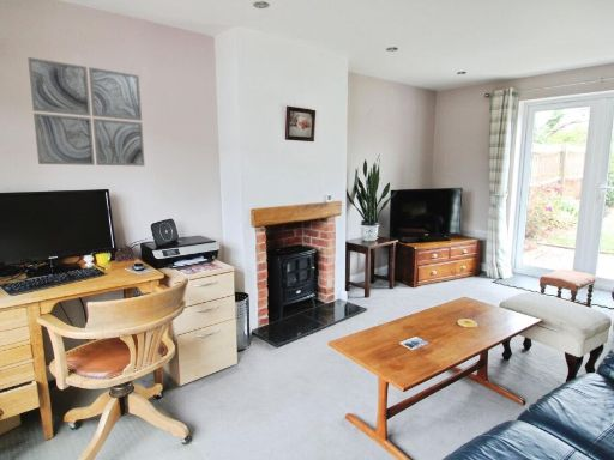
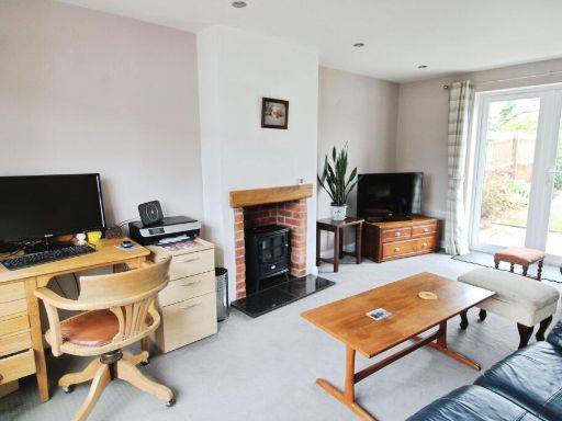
- wall art (92, 115)
